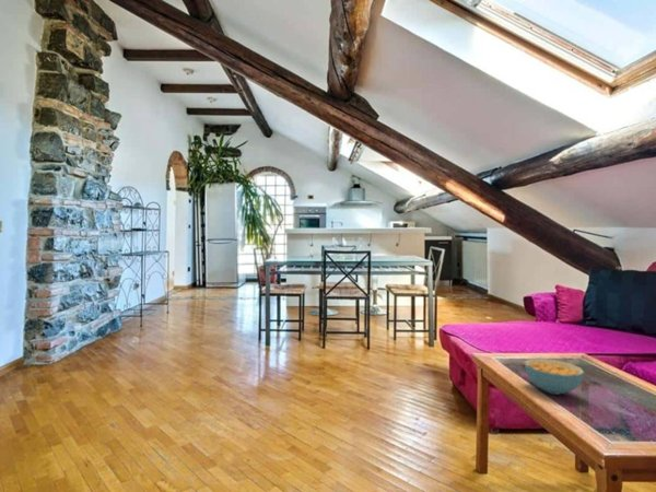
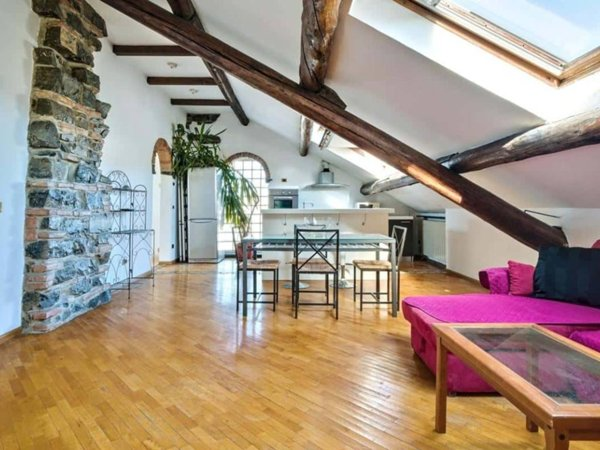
- cereal bowl (552, 378)
